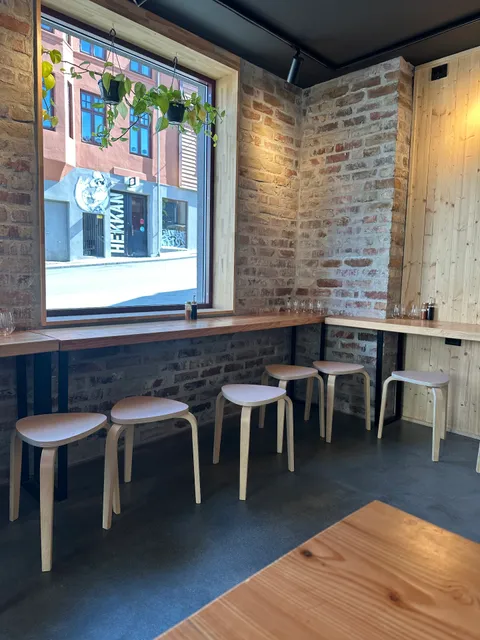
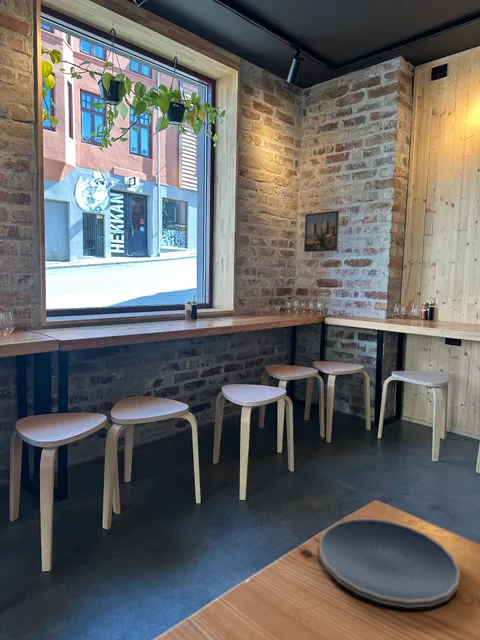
+ plate (385, 558)
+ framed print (321, 232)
